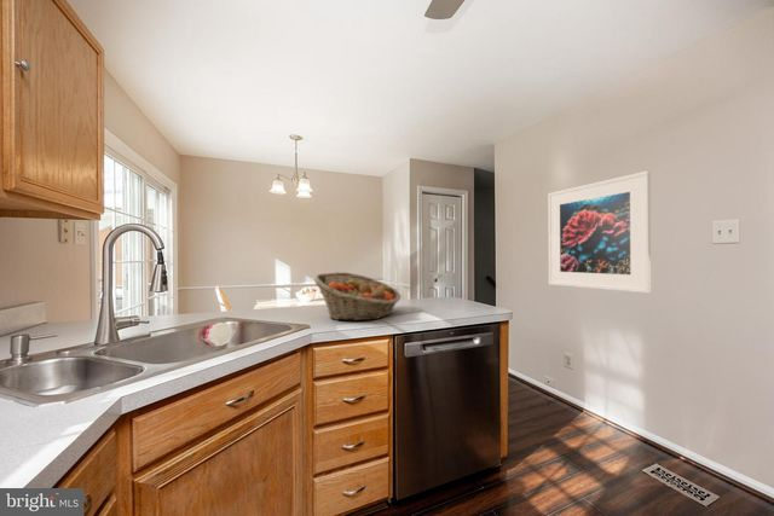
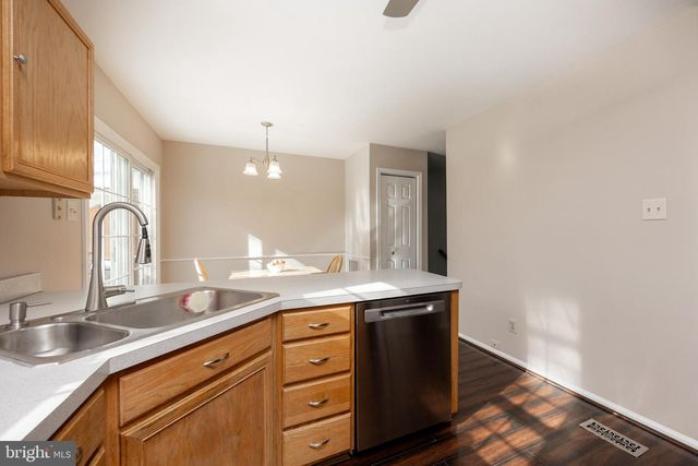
- fruit basket (358, 294)
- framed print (591, 236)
